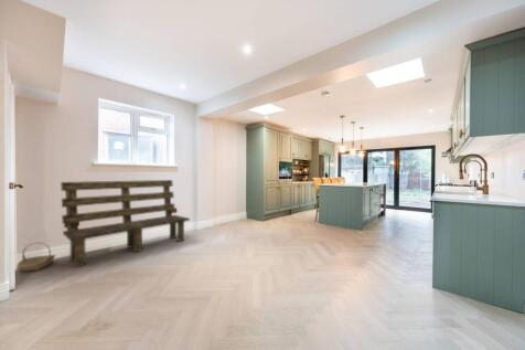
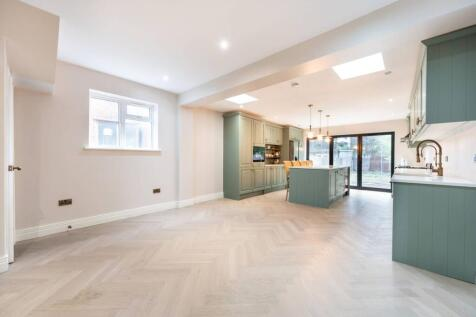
- bench (132, 214)
- basket (36, 256)
